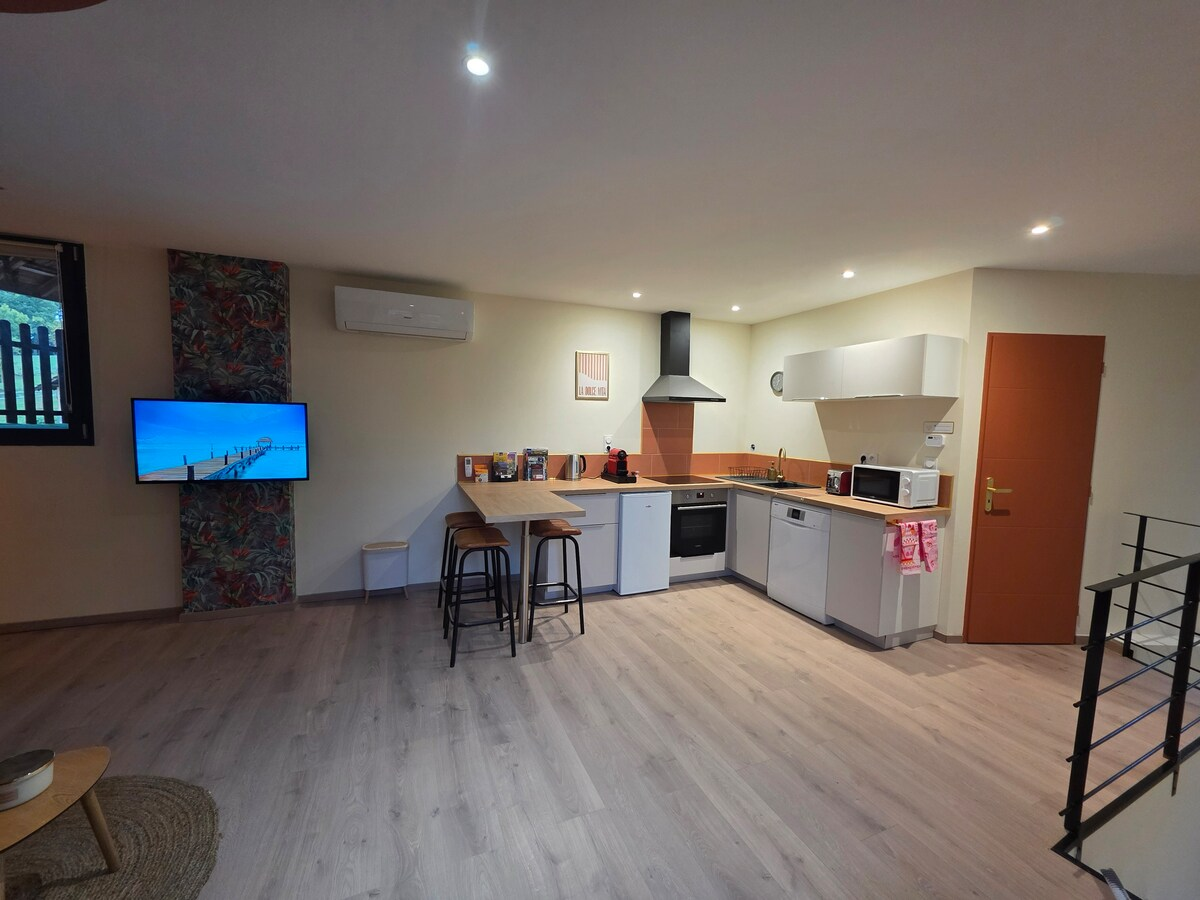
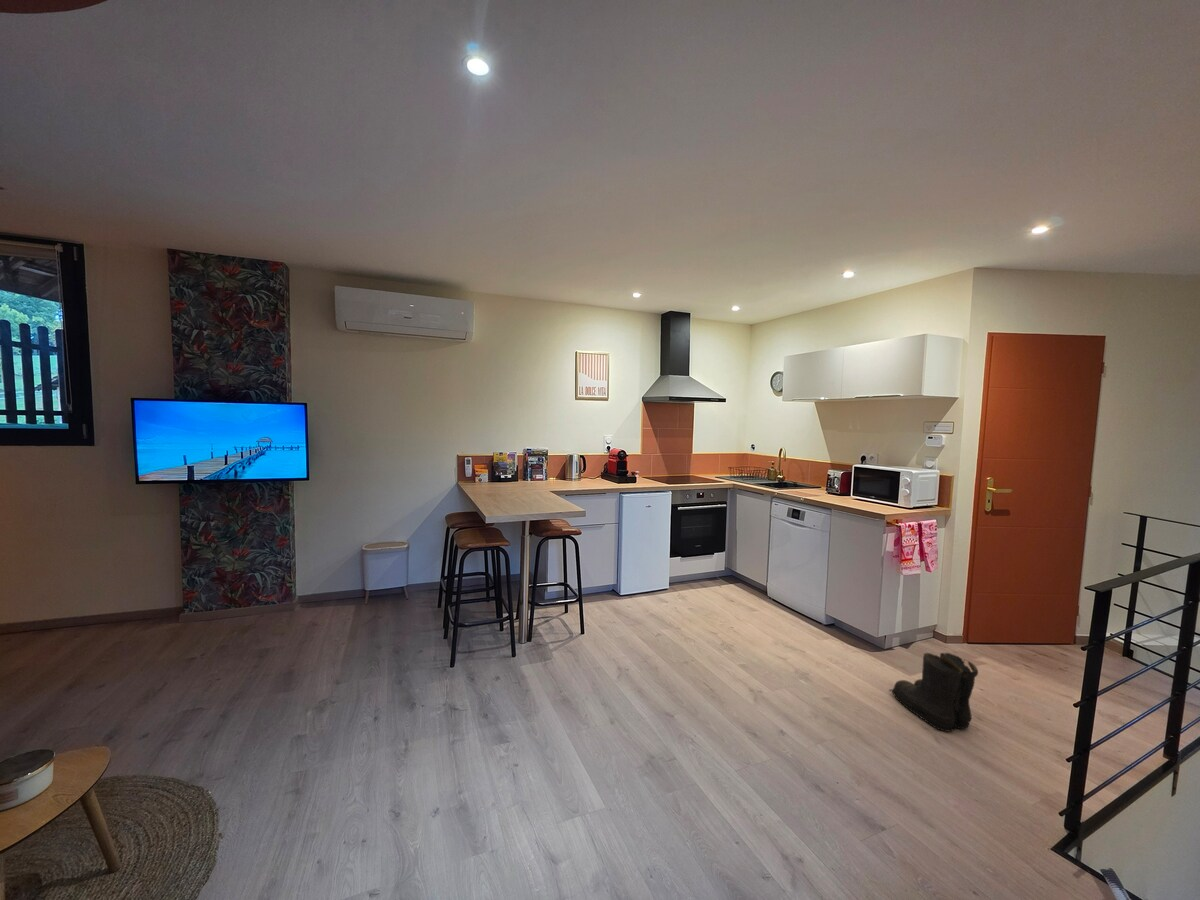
+ boots (933, 681)
